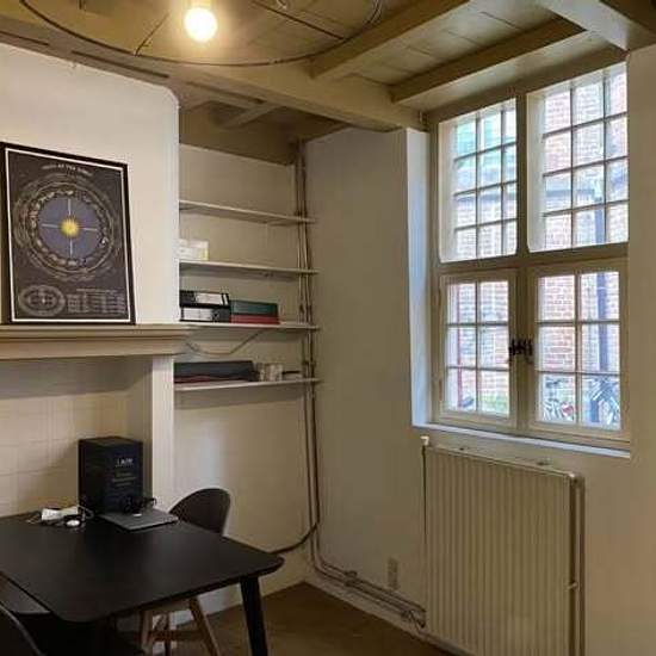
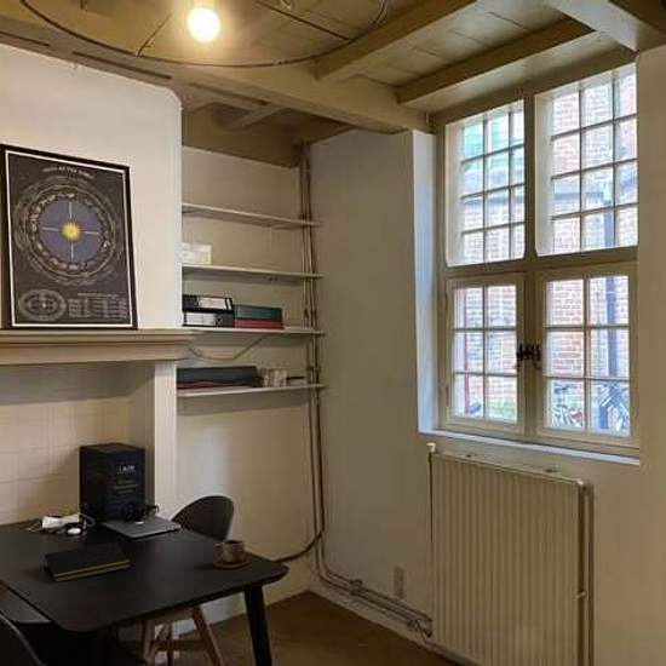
+ notepad (87, 561)
+ mug (230, 552)
